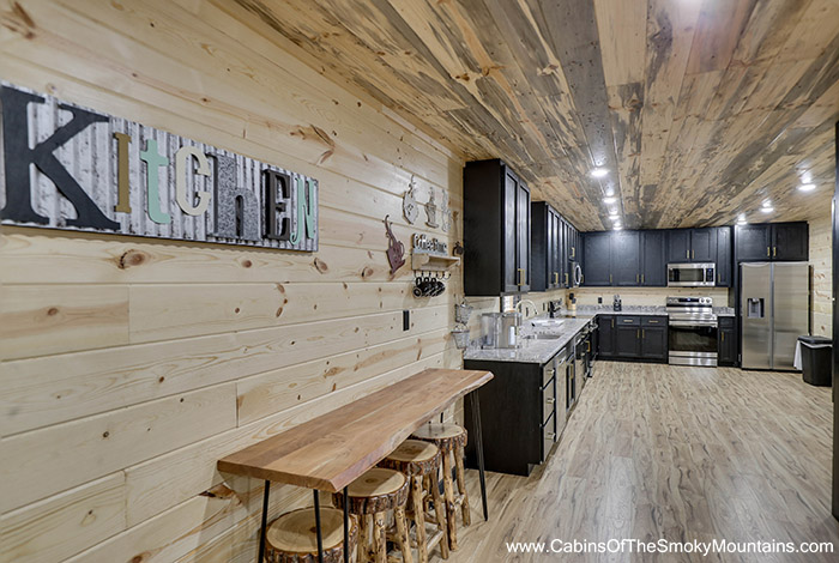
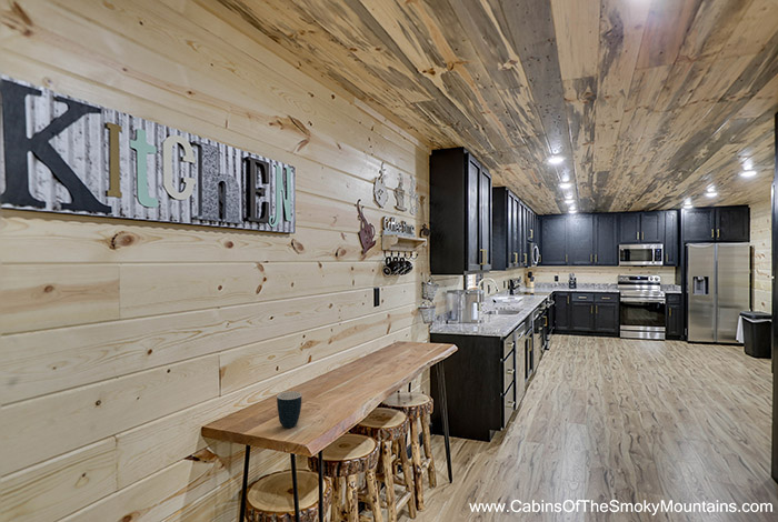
+ mug (287, 411)
